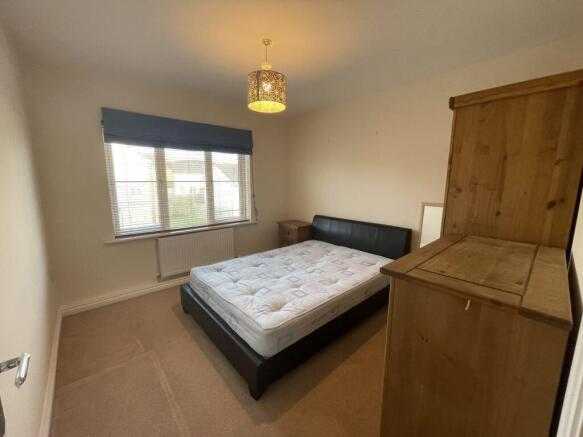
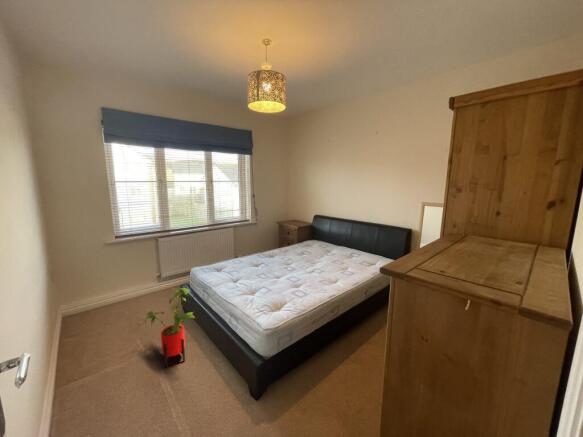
+ house plant (175, 325)
